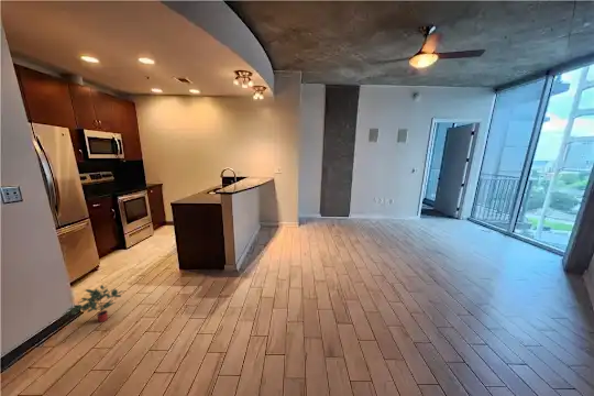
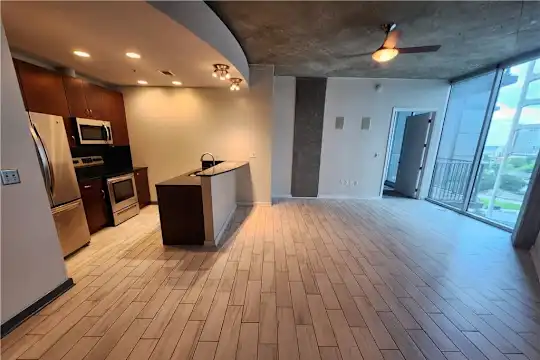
- potted plant (98, 302)
